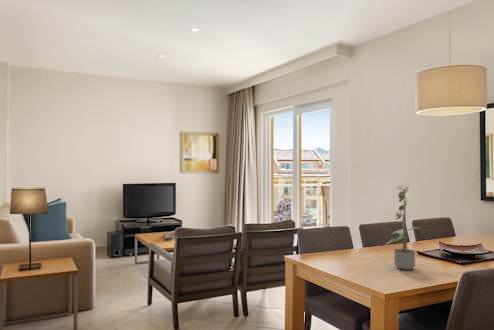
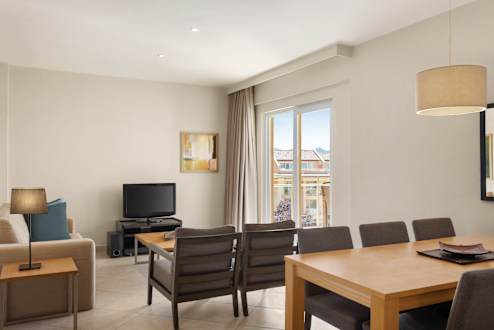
- potted plant (402, 225)
